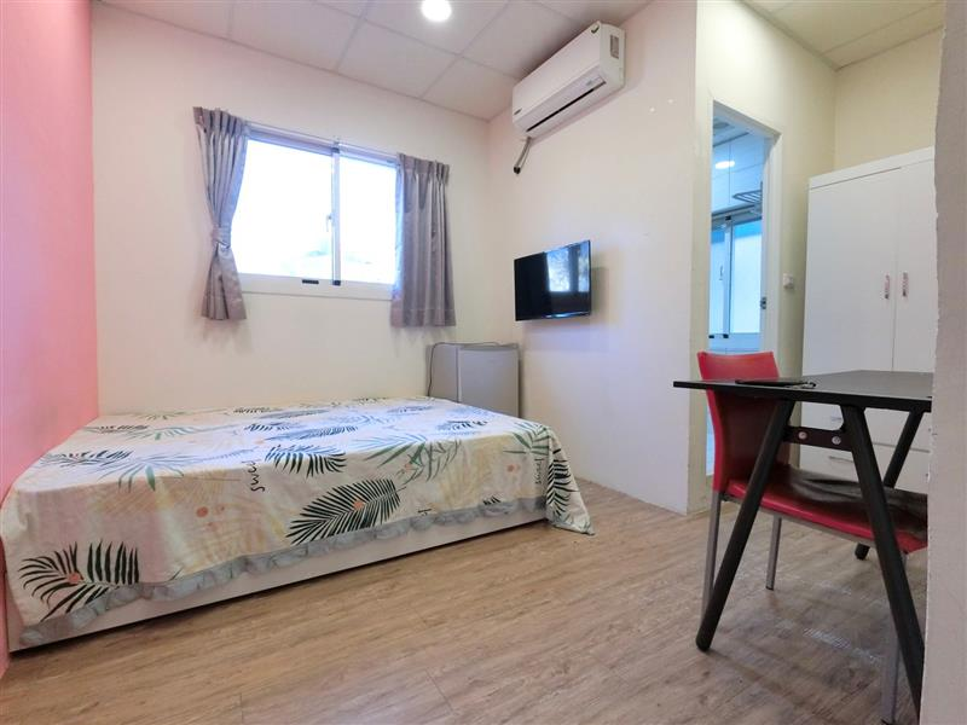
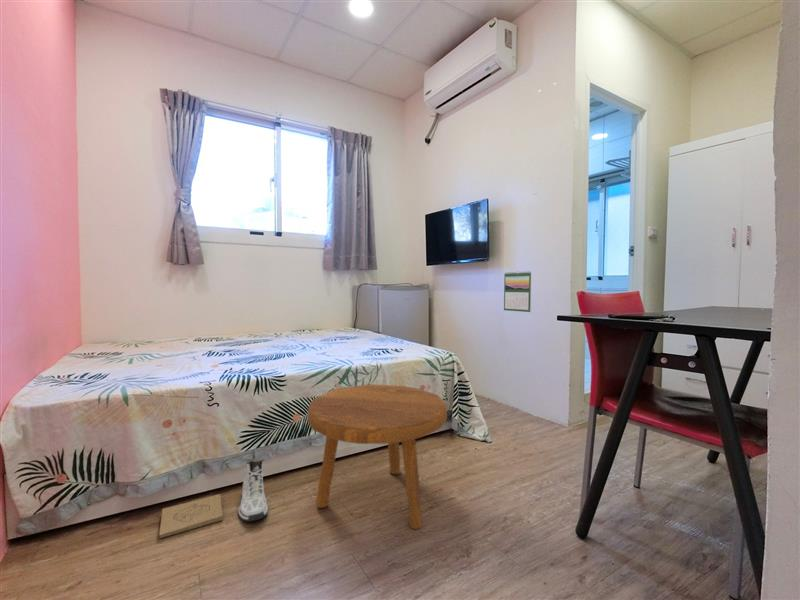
+ sneaker (252, 485)
+ footstool (377, 443)
+ box (192, 514)
+ calendar (517, 291)
